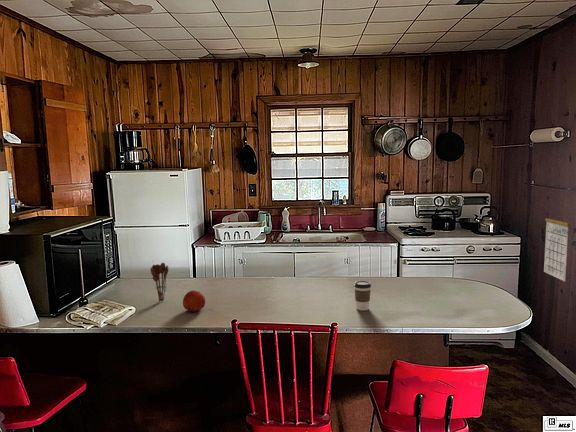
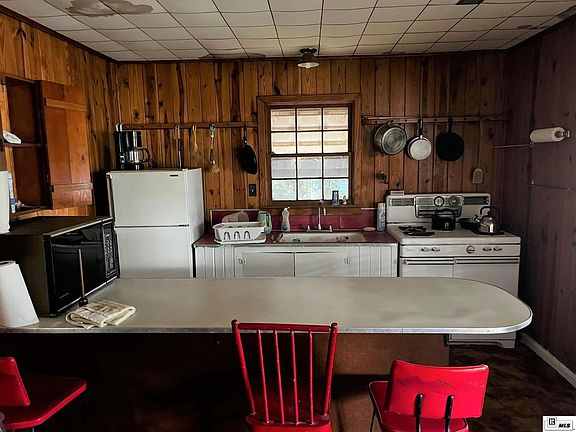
- coffee cup (362, 295)
- utensil holder (159, 281)
- calendar (556, 242)
- fruit (194, 300)
